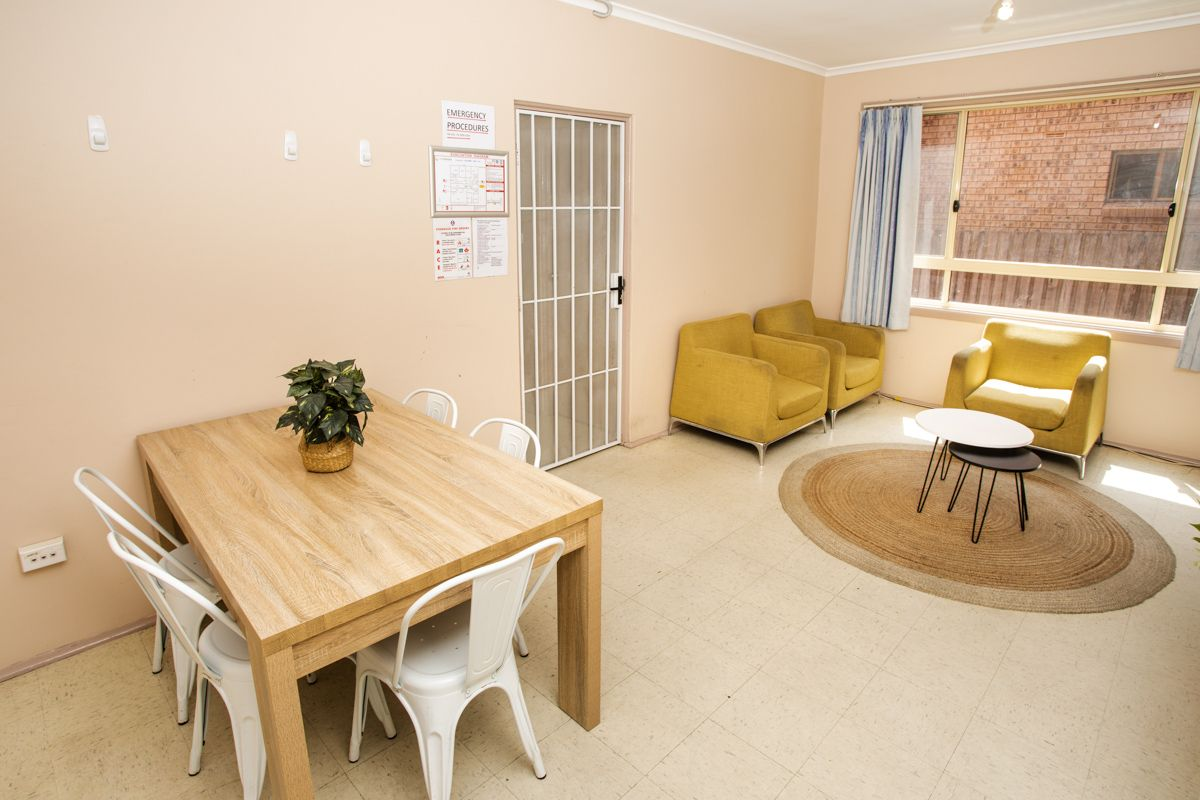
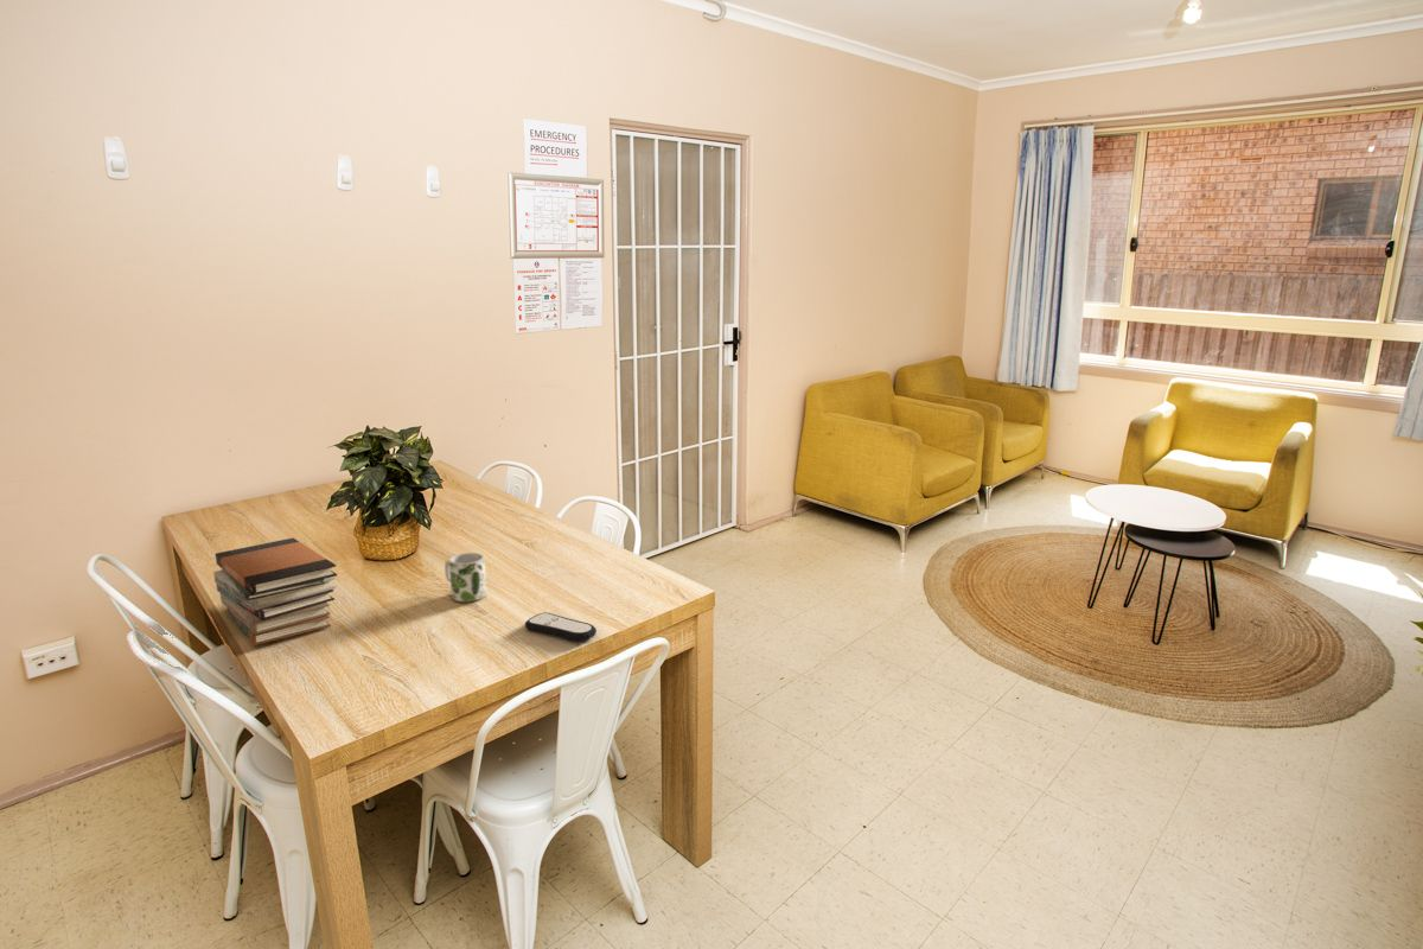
+ book stack (275, 587)
+ remote control (561, 626)
+ mug (462, 574)
